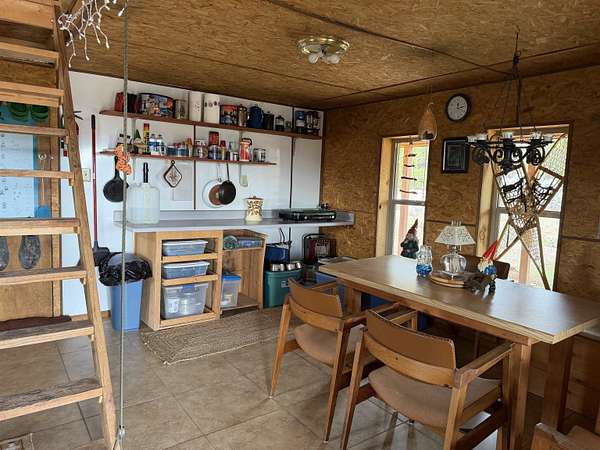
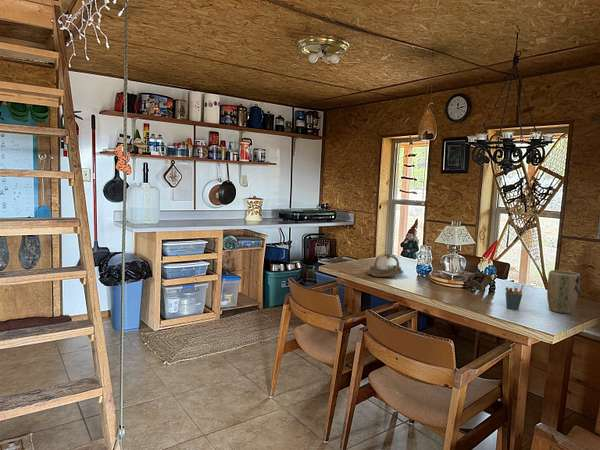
+ decorative basket (385, 264)
+ pen holder (513, 296)
+ plant pot (562, 291)
